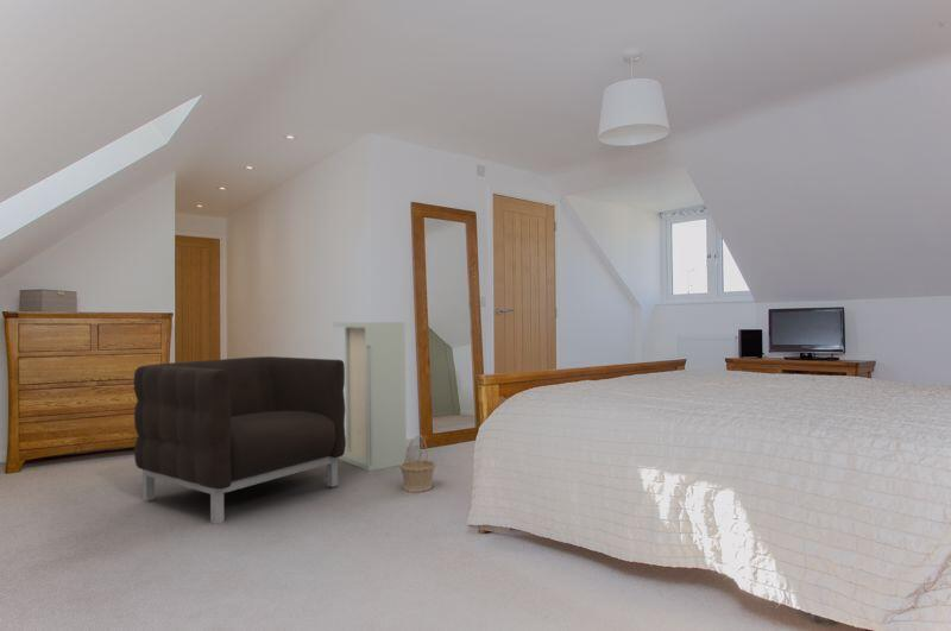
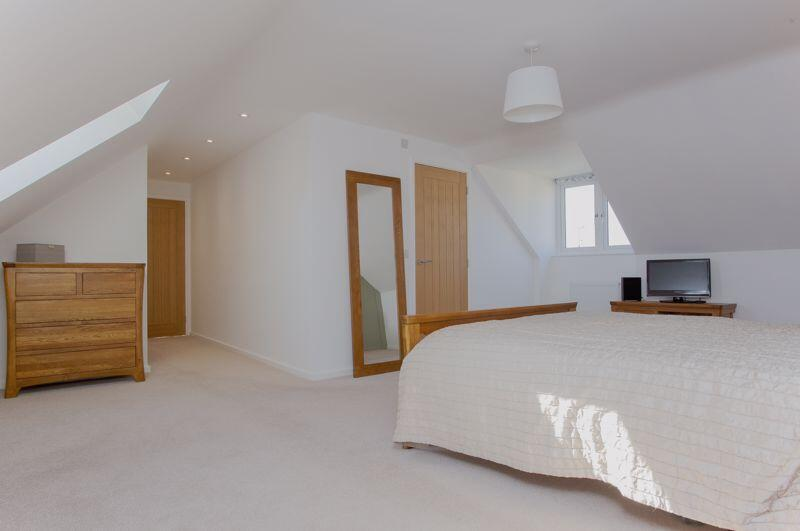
- storage cabinet (367, 391)
- armchair (246, 428)
- basket (417, 461)
